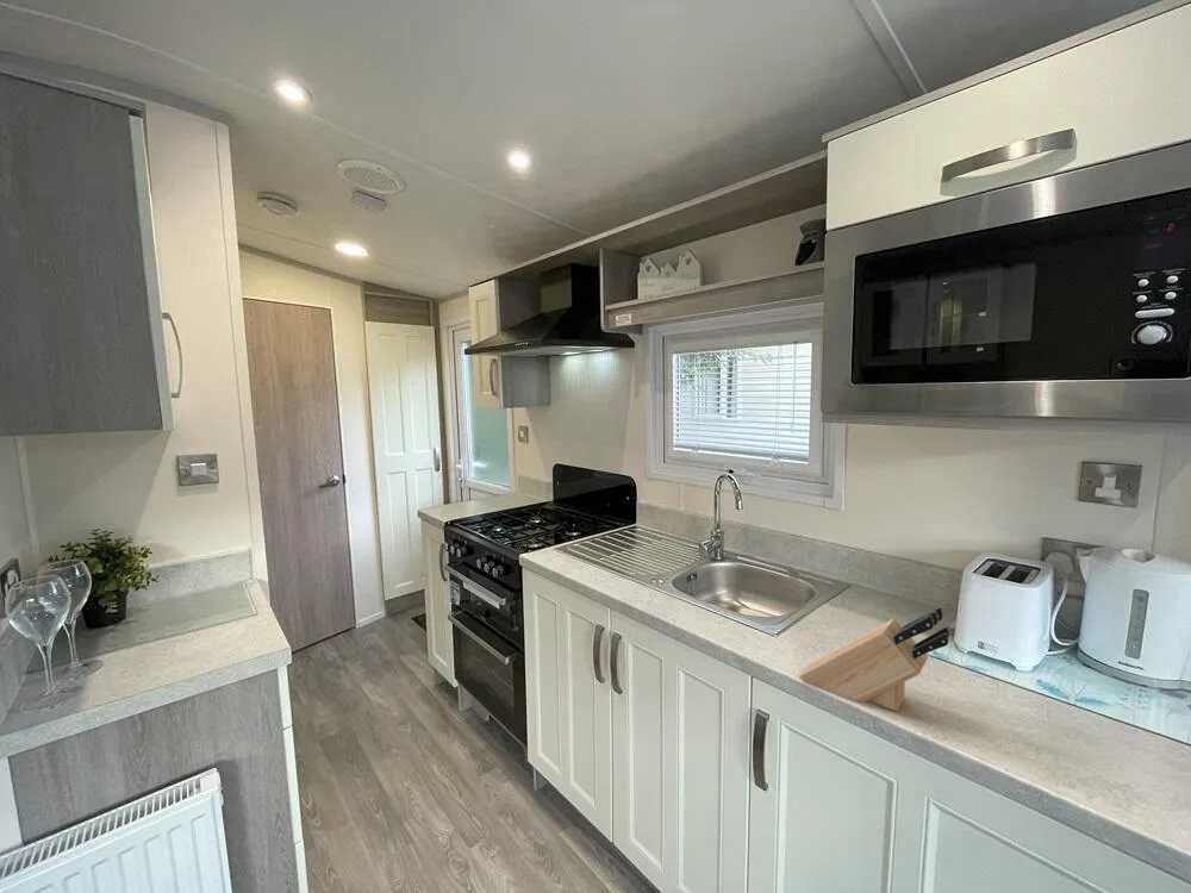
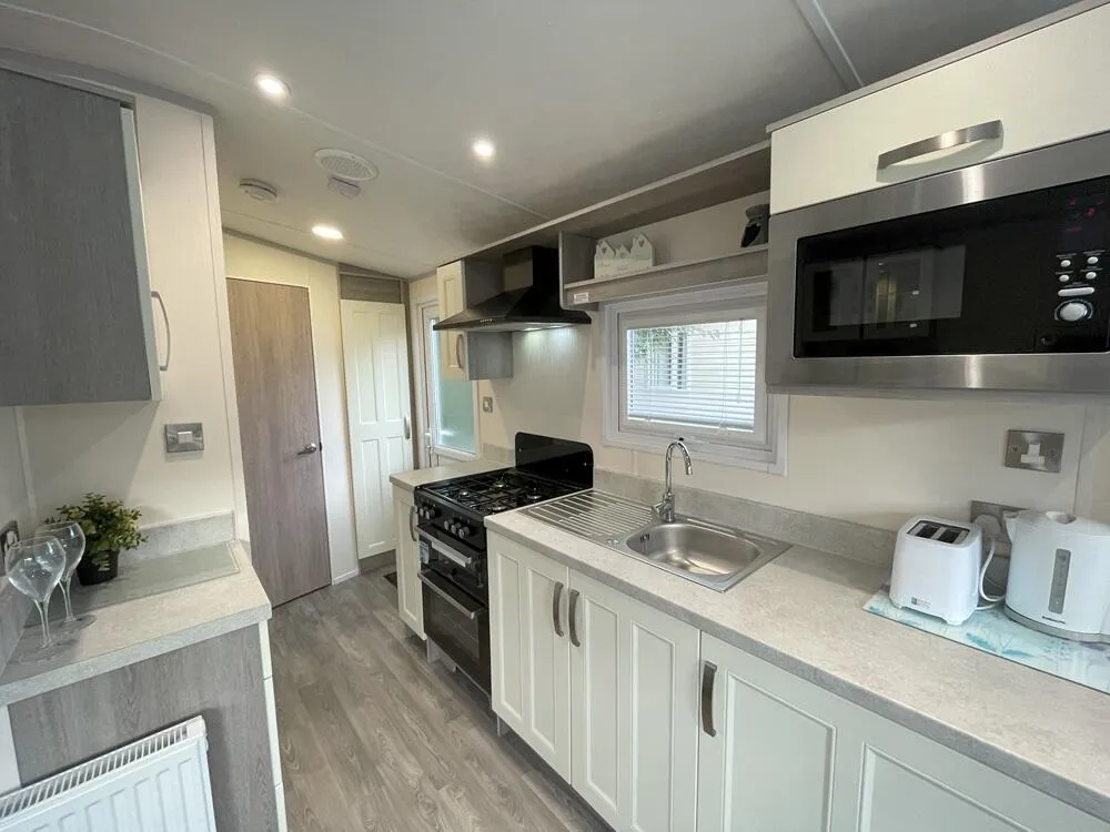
- knife block (871, 645)
